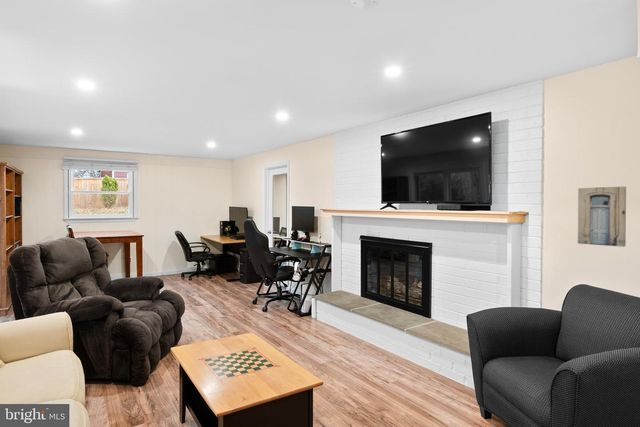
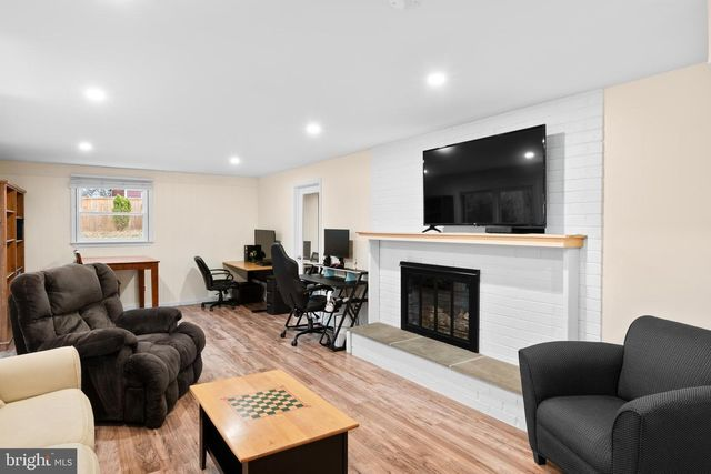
- wall art (601, 216)
